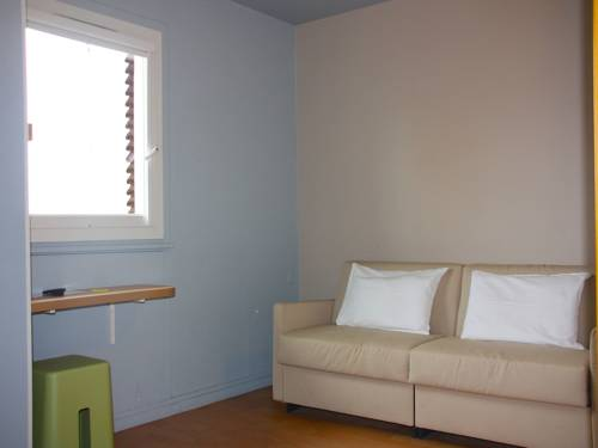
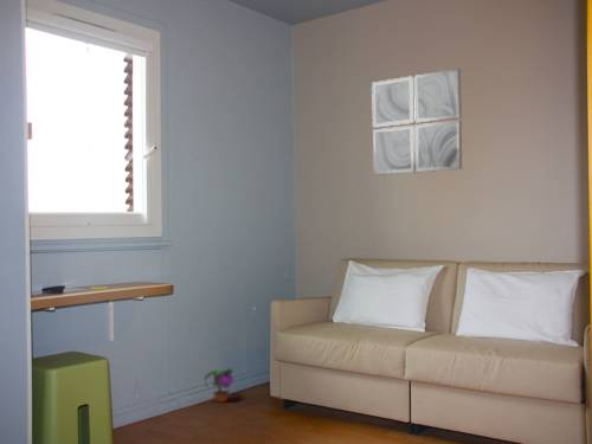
+ decorative plant (221, 384)
+ wall art (414, 126)
